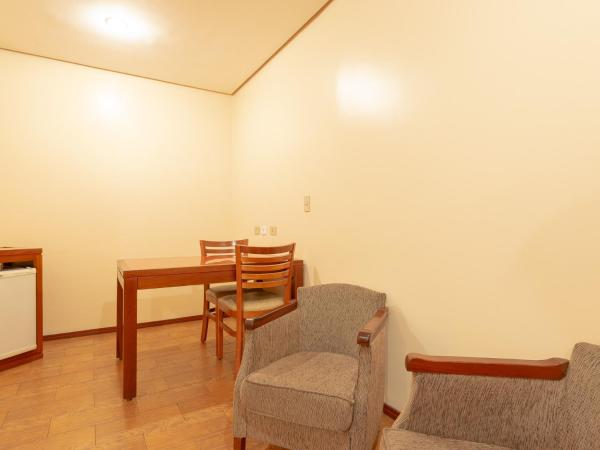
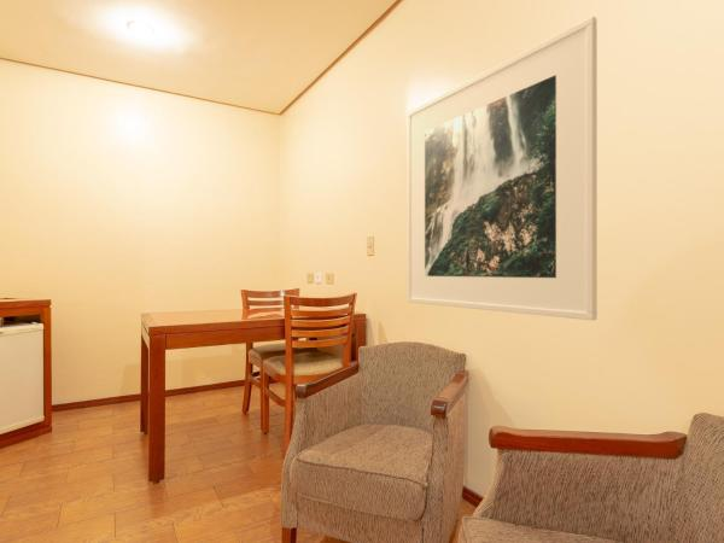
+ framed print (480, 192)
